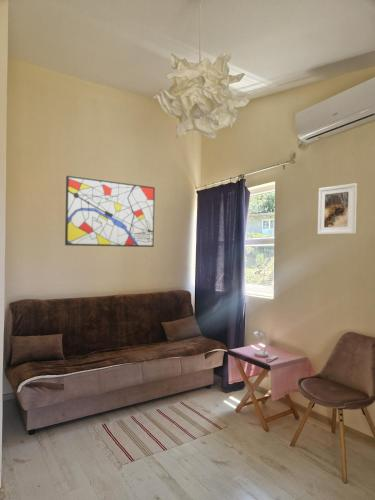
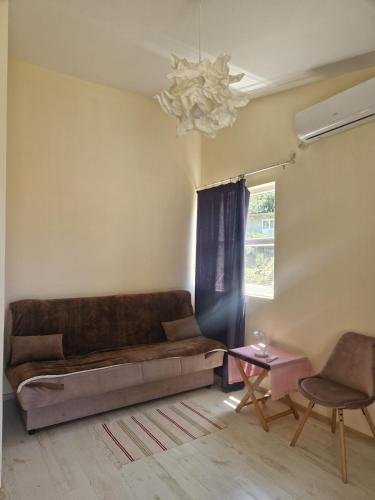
- wall art (113, 214)
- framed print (336, 210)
